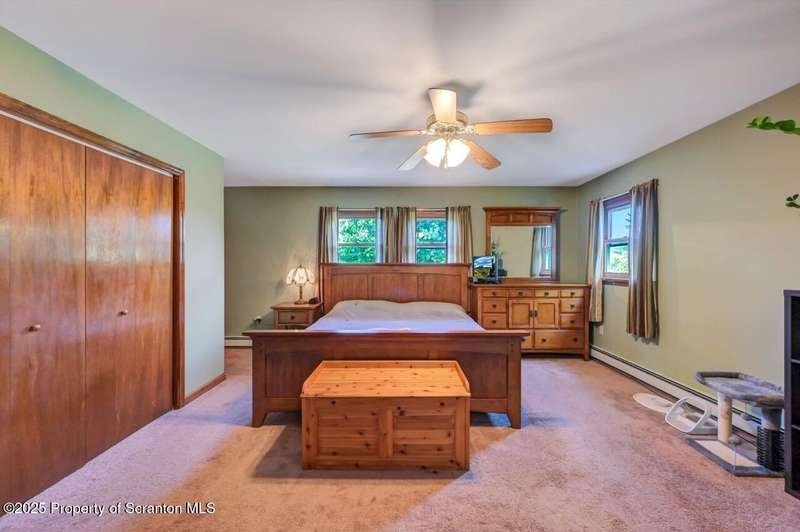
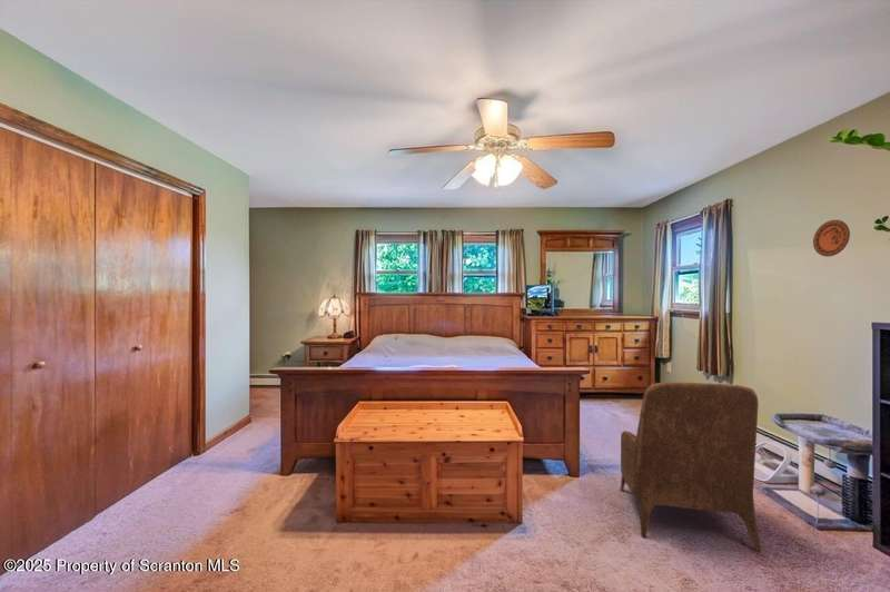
+ armchair (680, 444)
+ decorative plate (831, 238)
